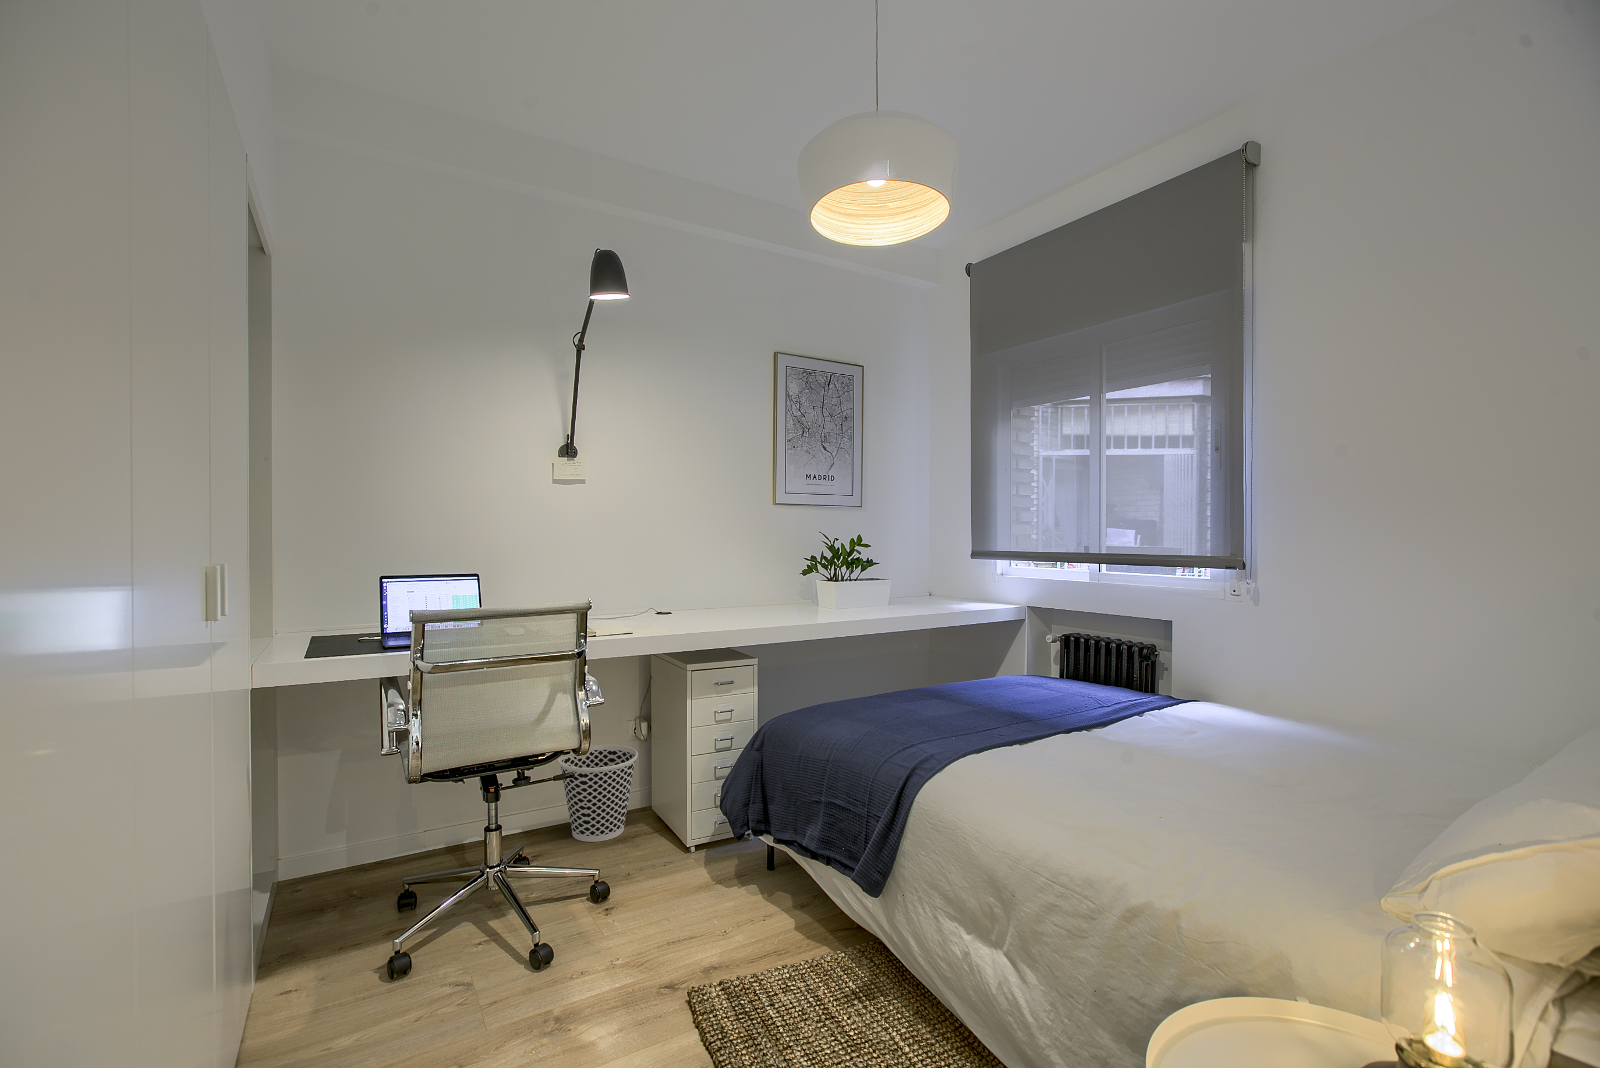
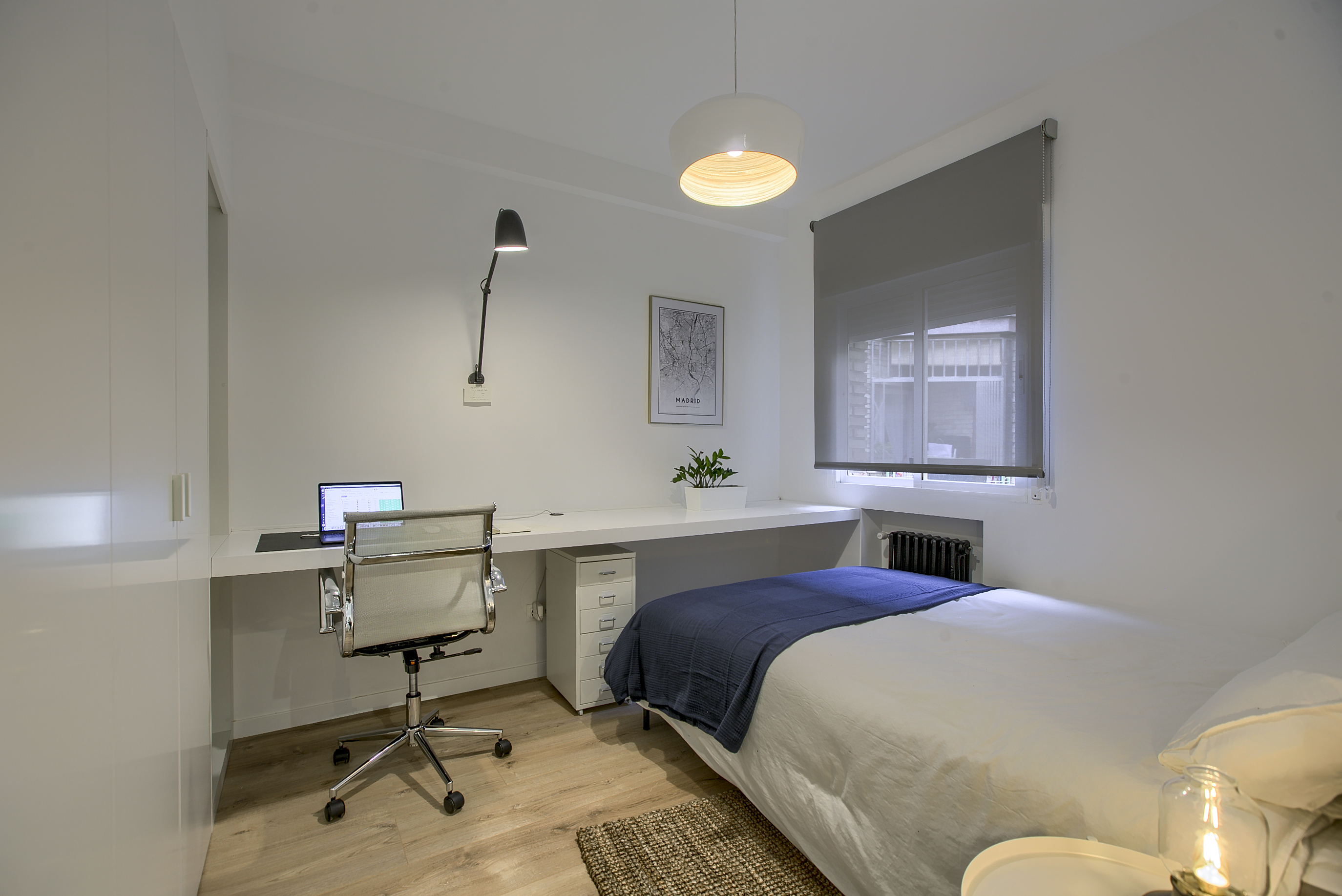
- wastebasket (599, 794)
